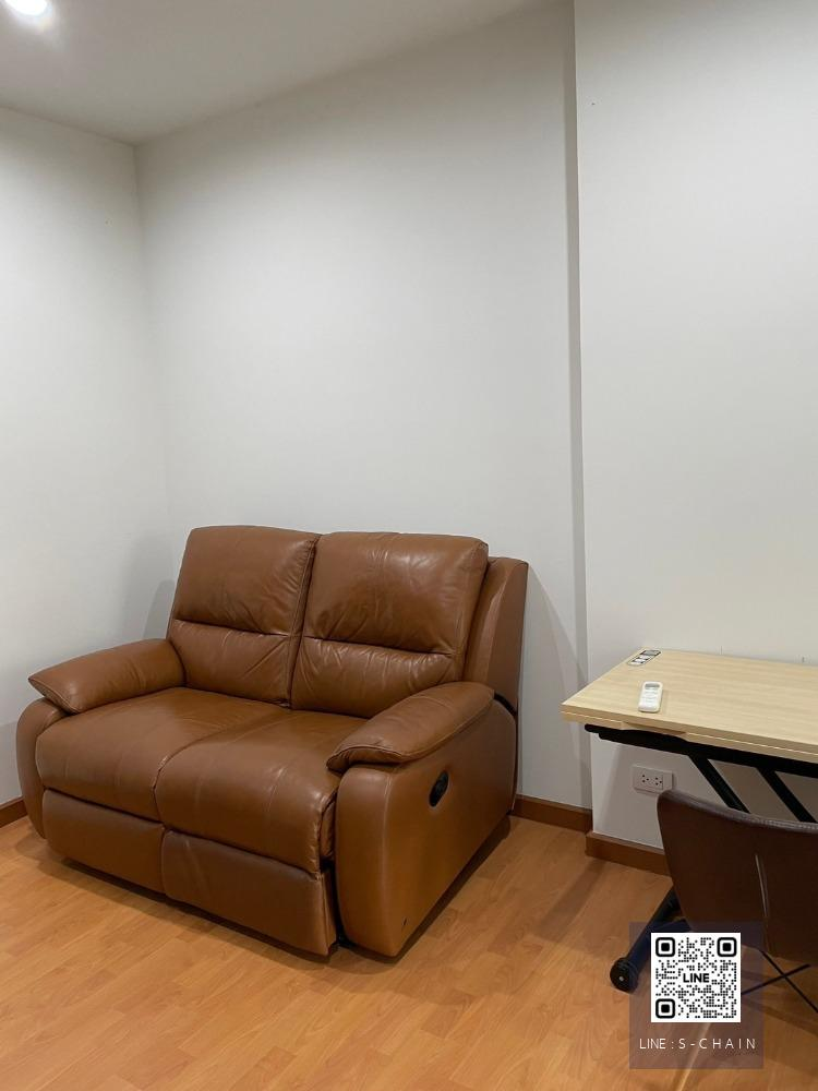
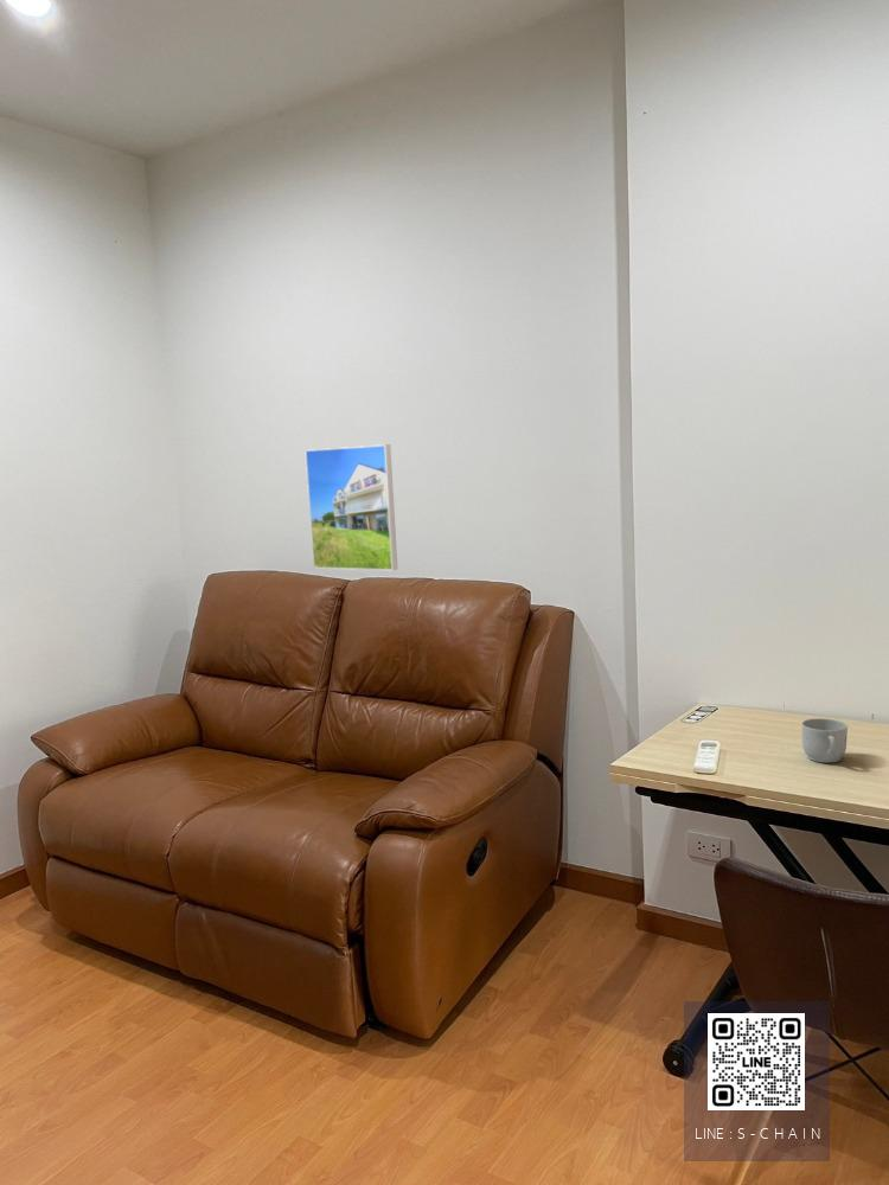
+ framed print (350, 508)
+ mug (825, 742)
